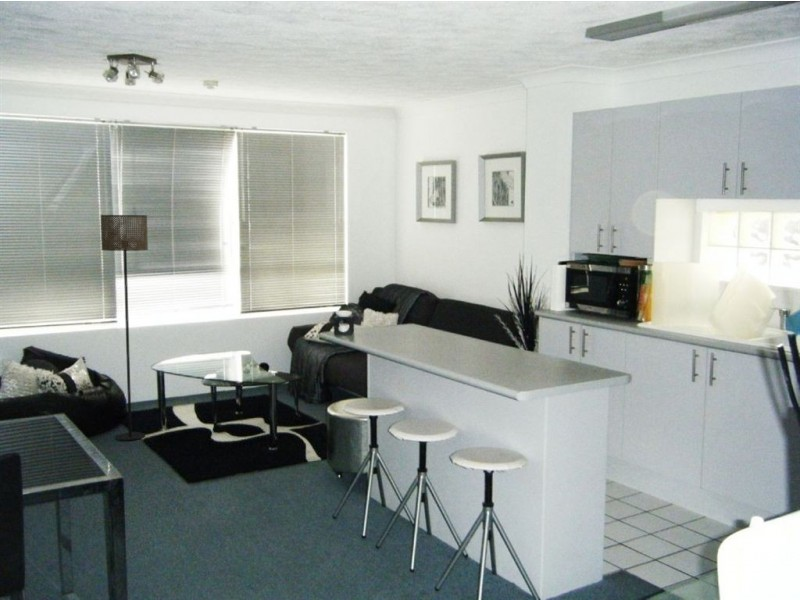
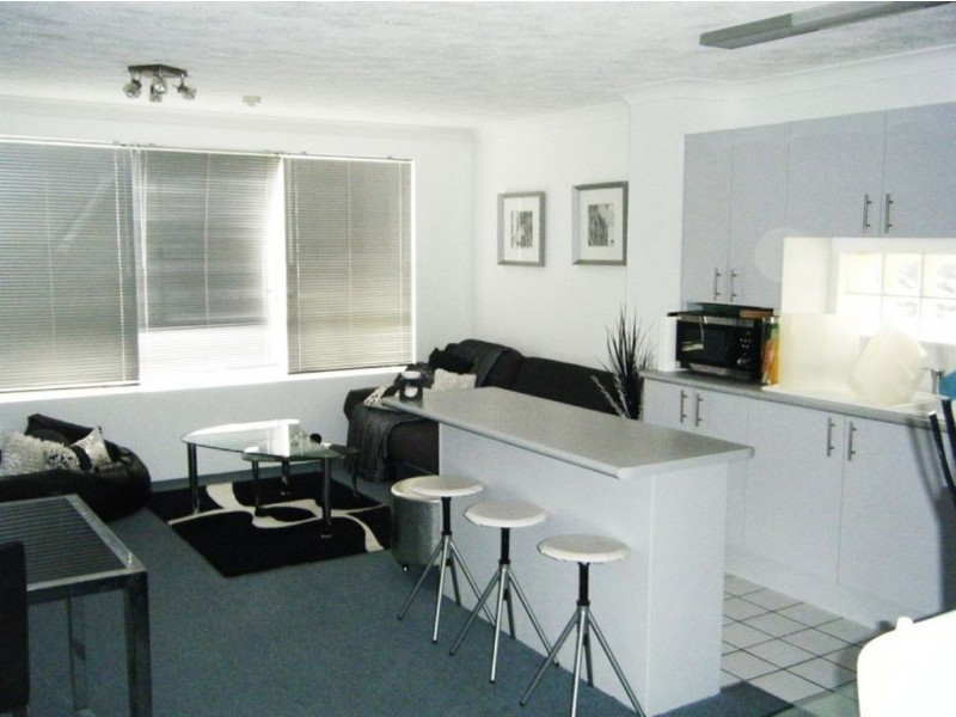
- floor lamp (127, 327)
